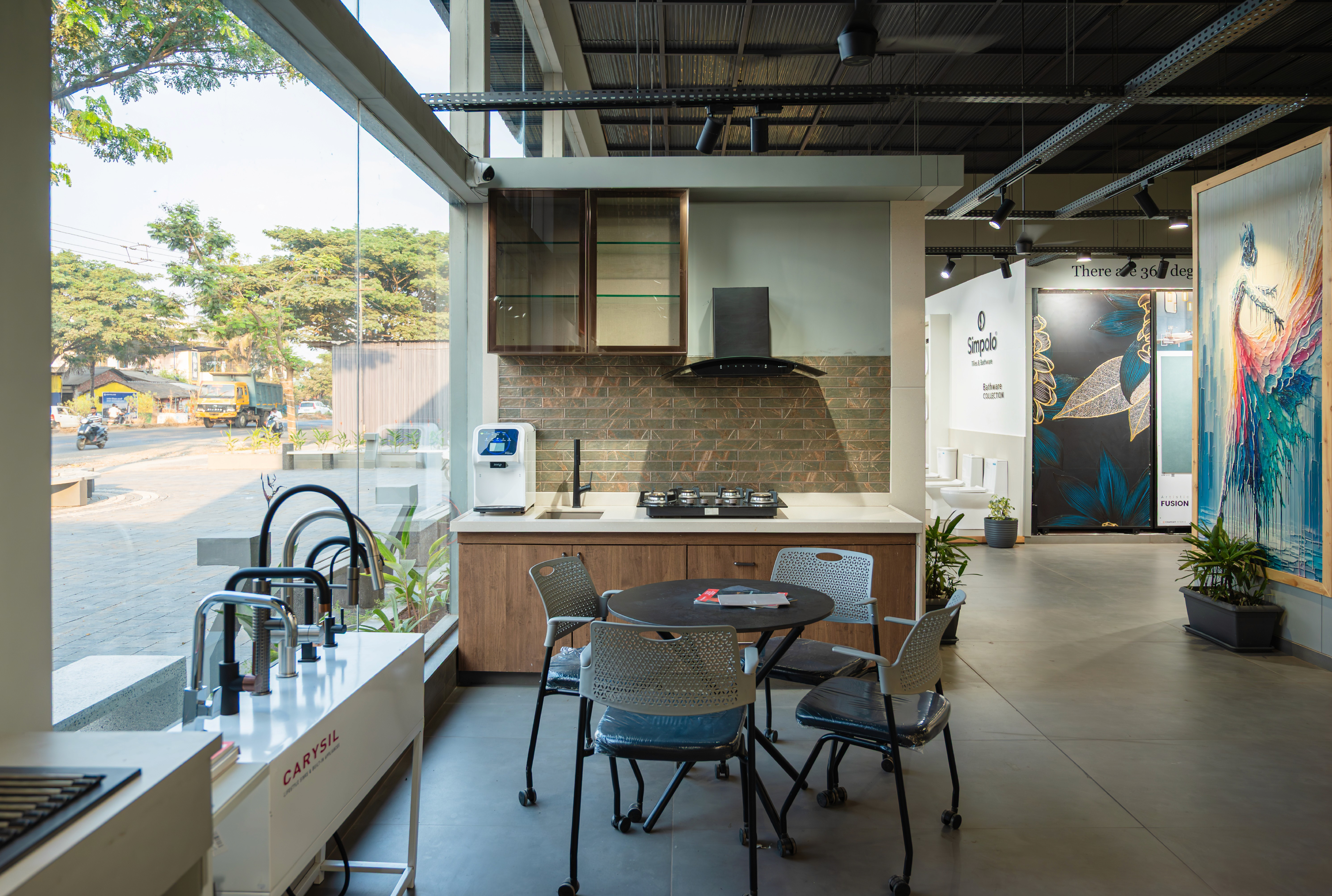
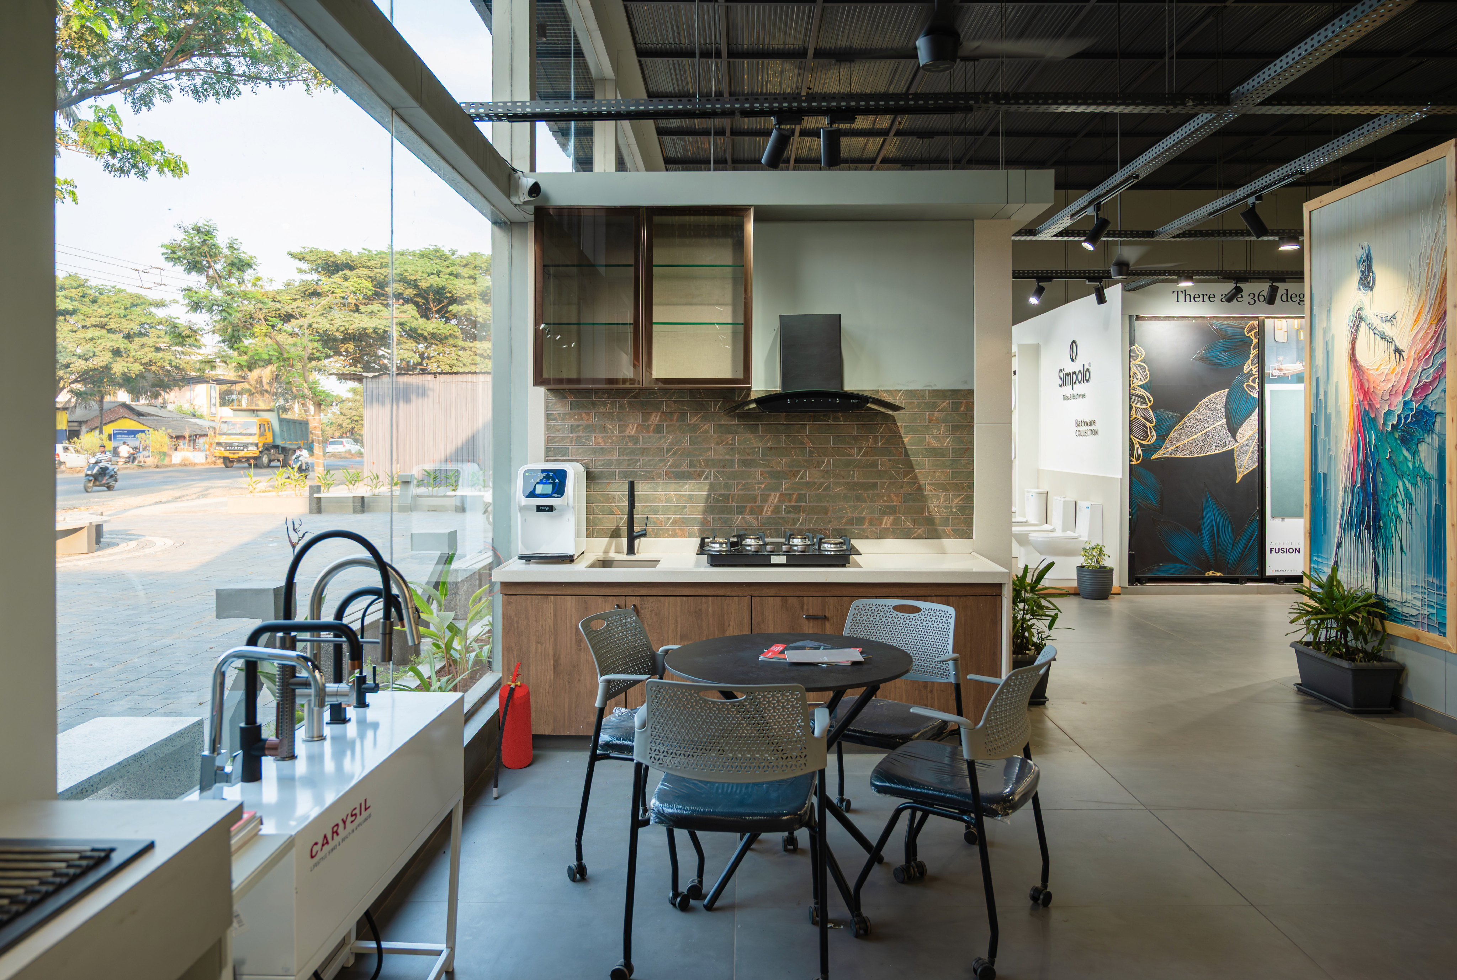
+ fire extinguisher (510, 723)
